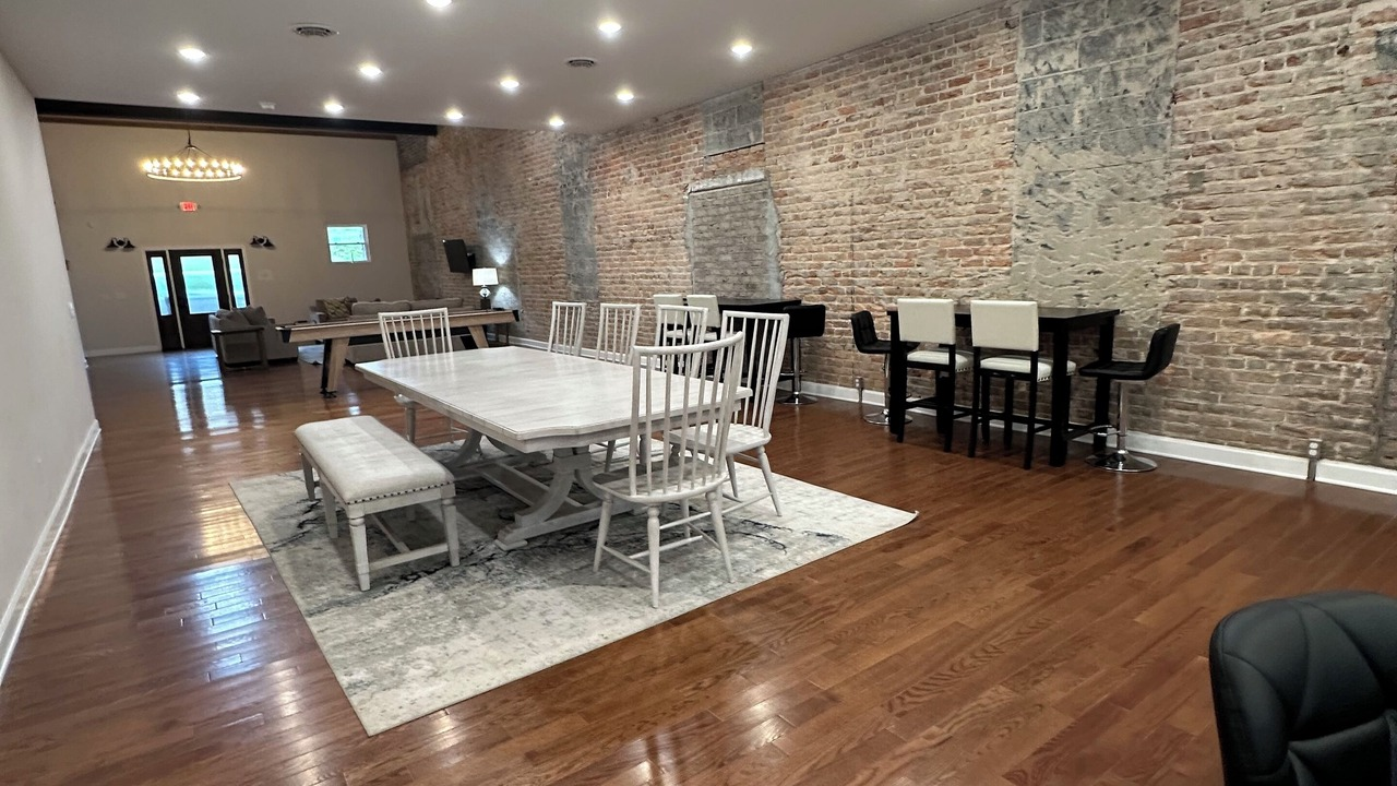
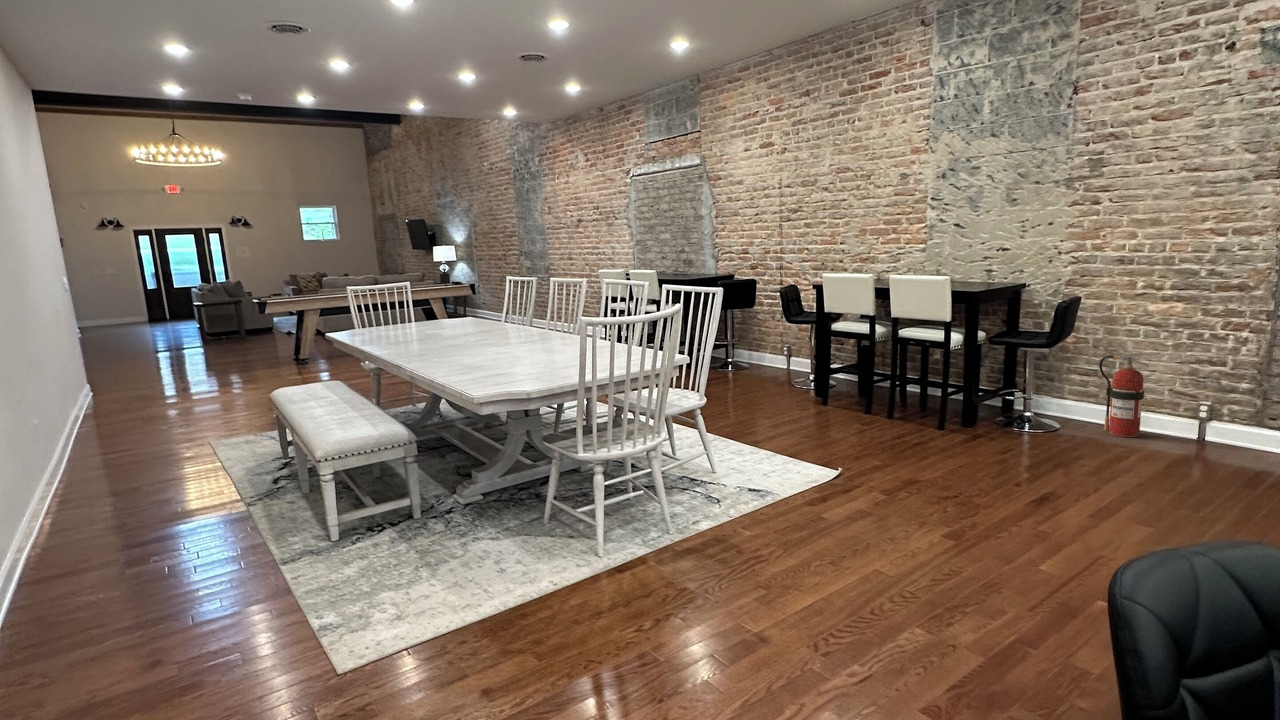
+ fire extinguisher (1126, 392)
